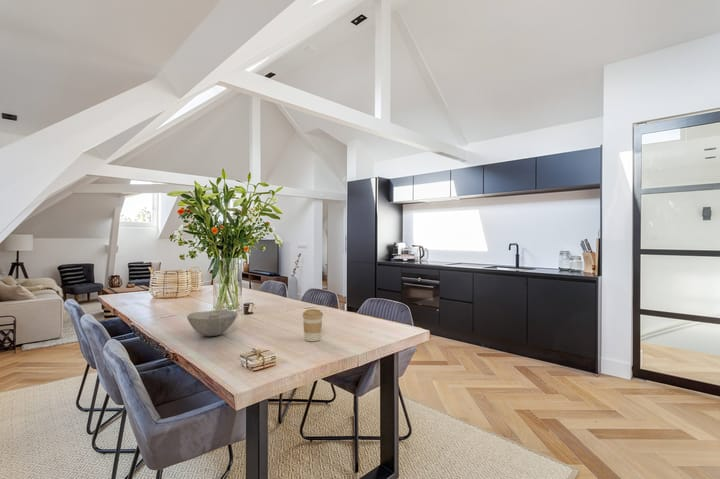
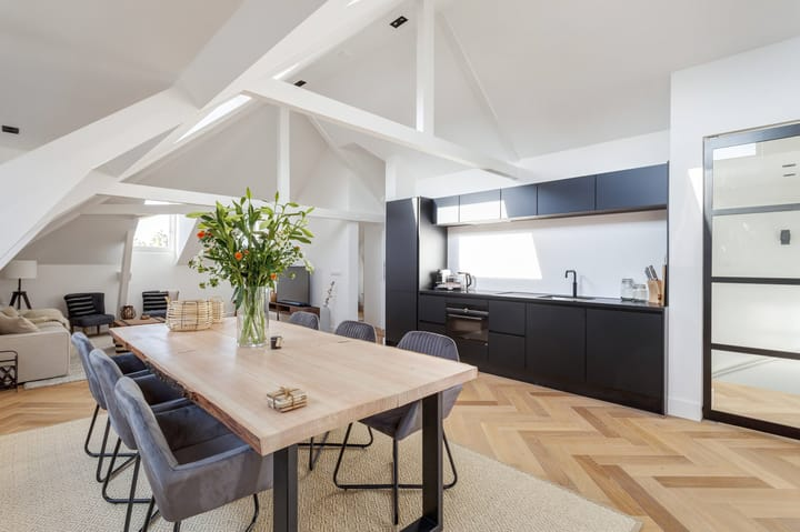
- bowl (212, 324)
- coffee cup (312, 324)
